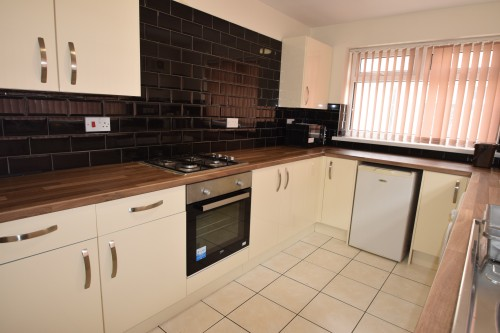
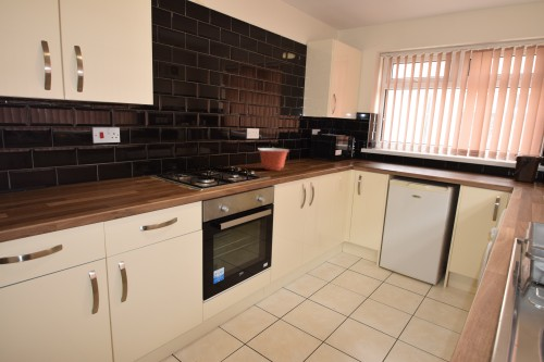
+ mixing bowl (272, 159)
